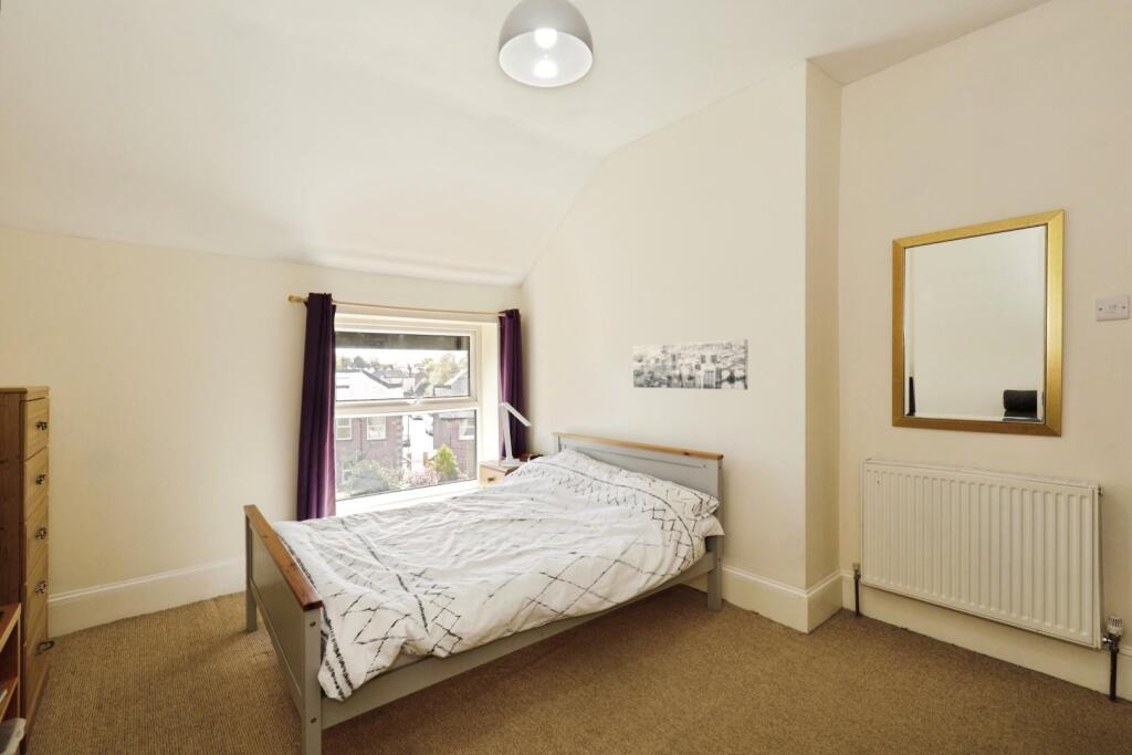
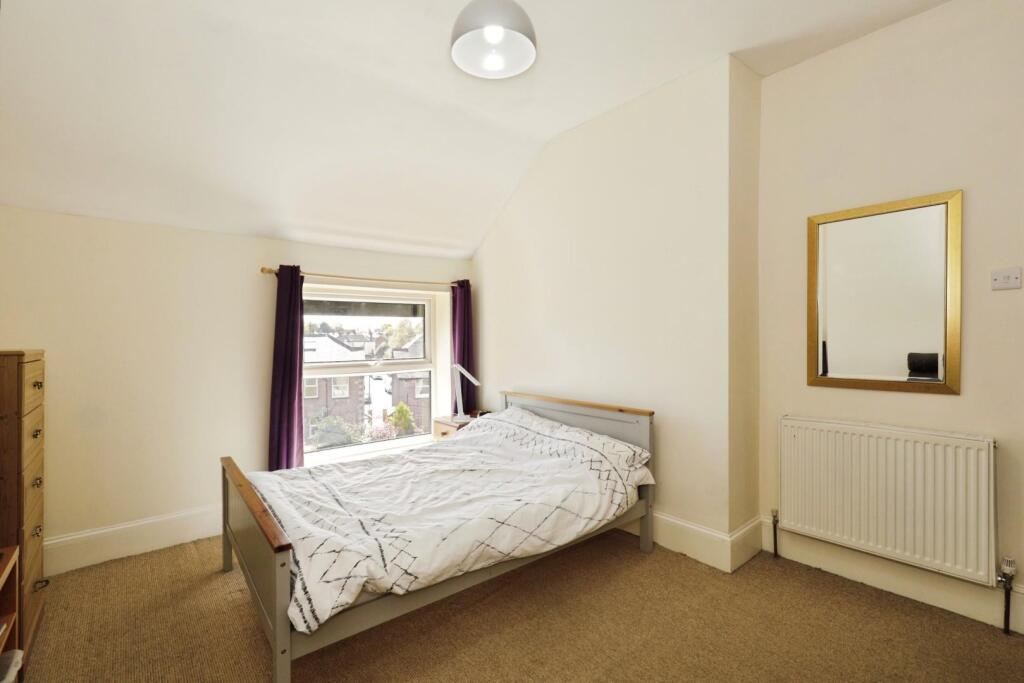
- wall art (684, 365)
